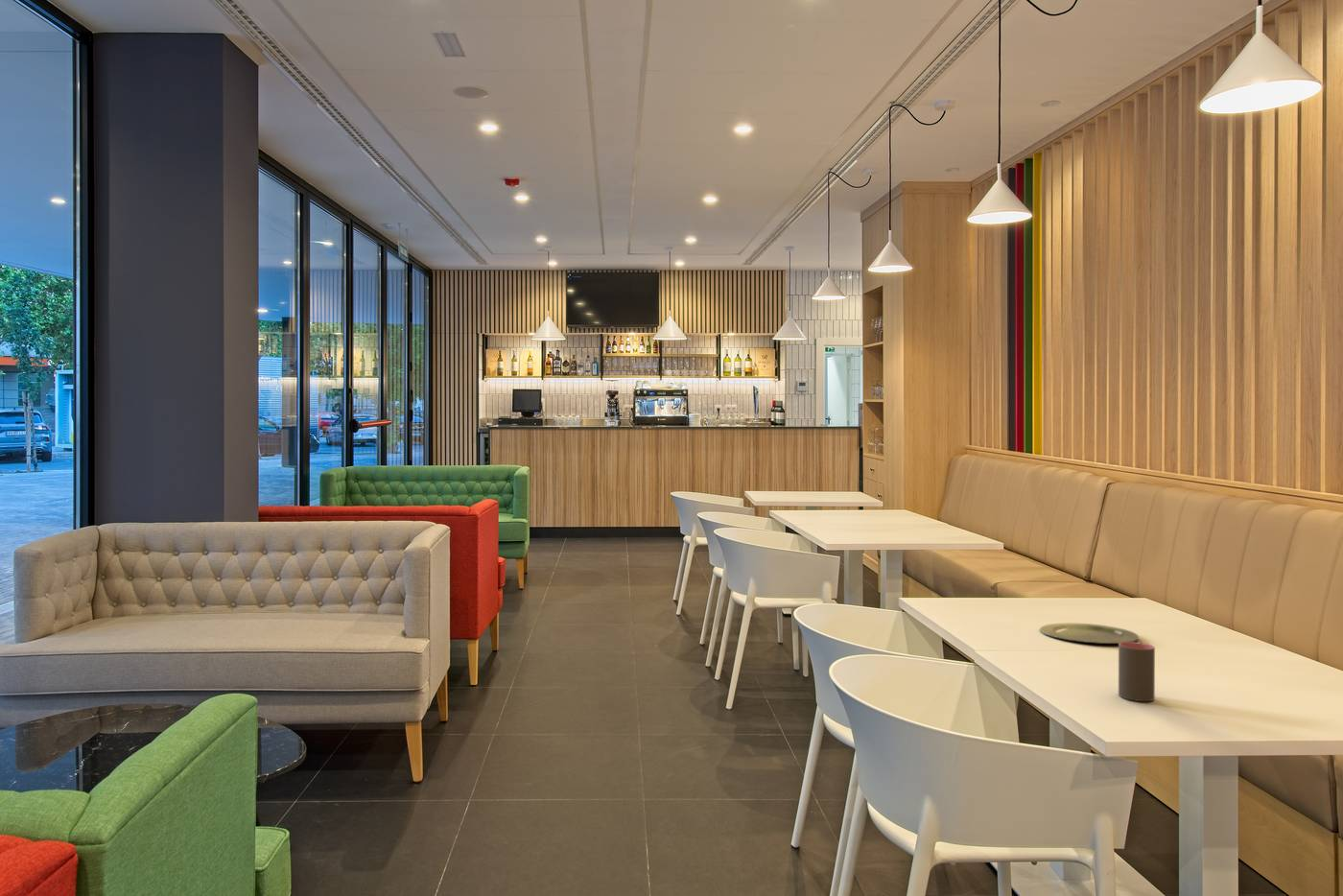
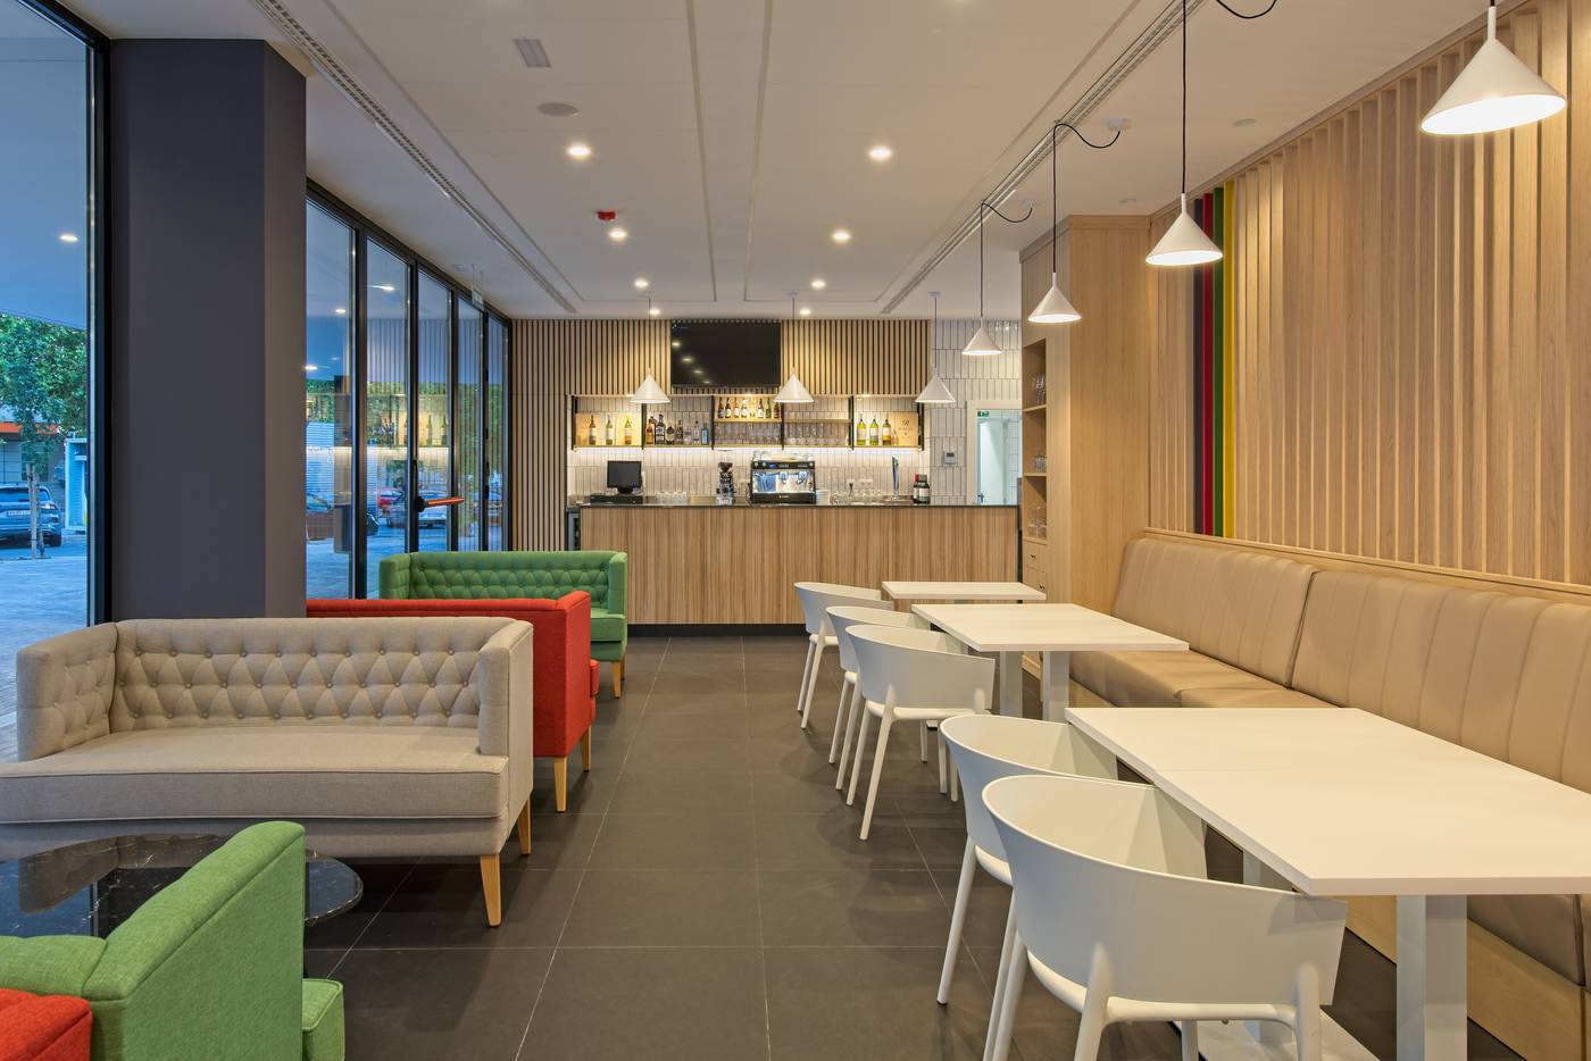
- cup (1136, 671)
- plate (1088, 633)
